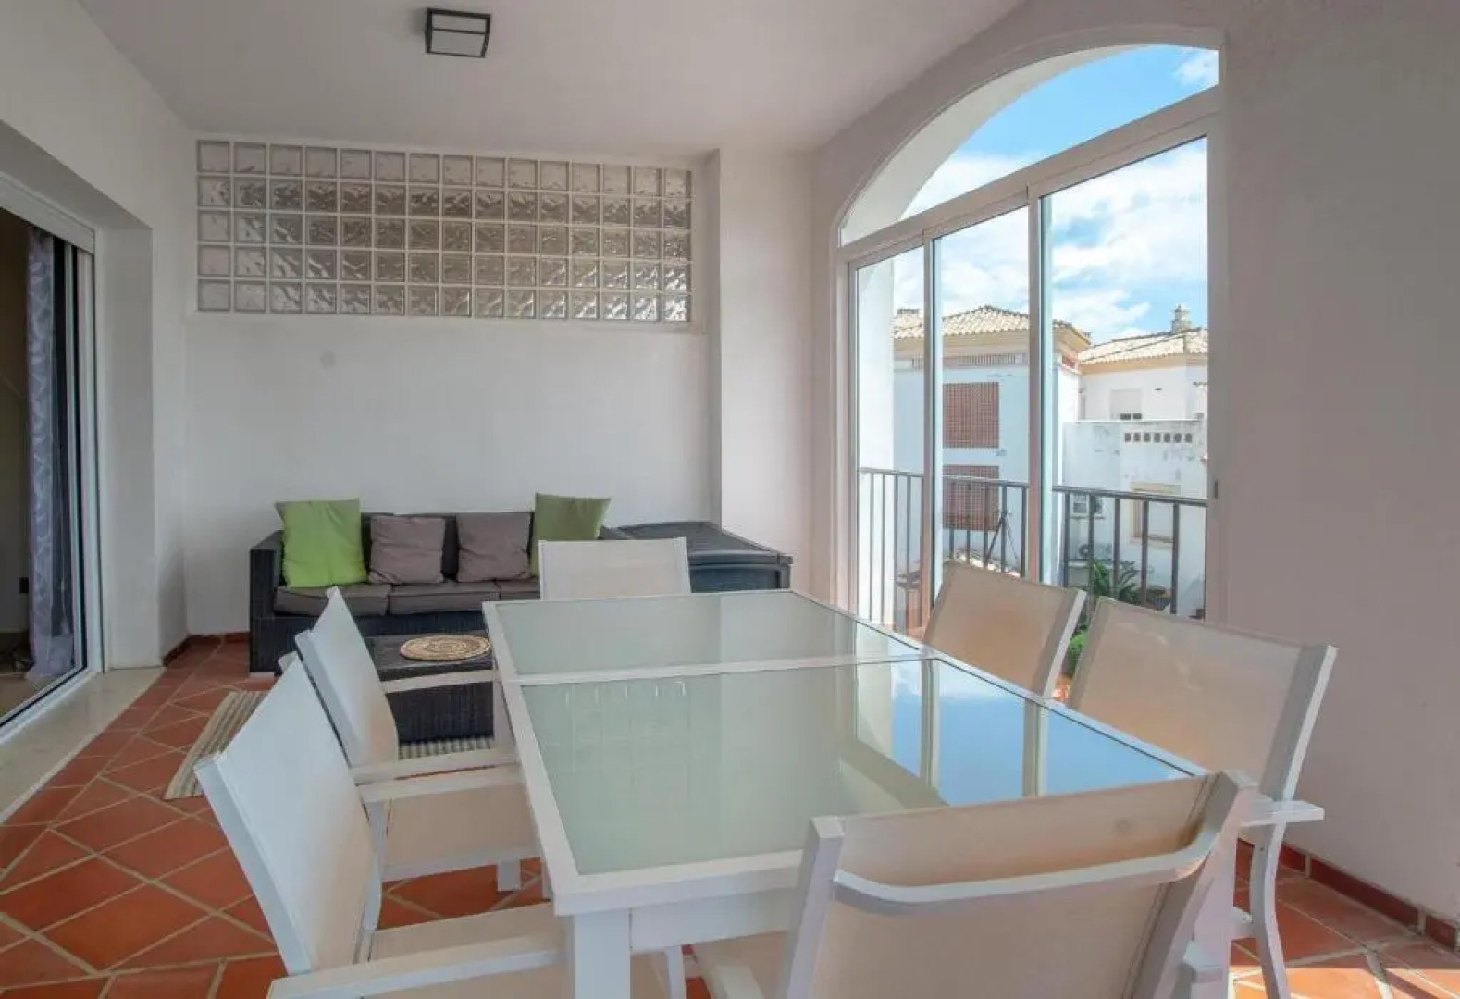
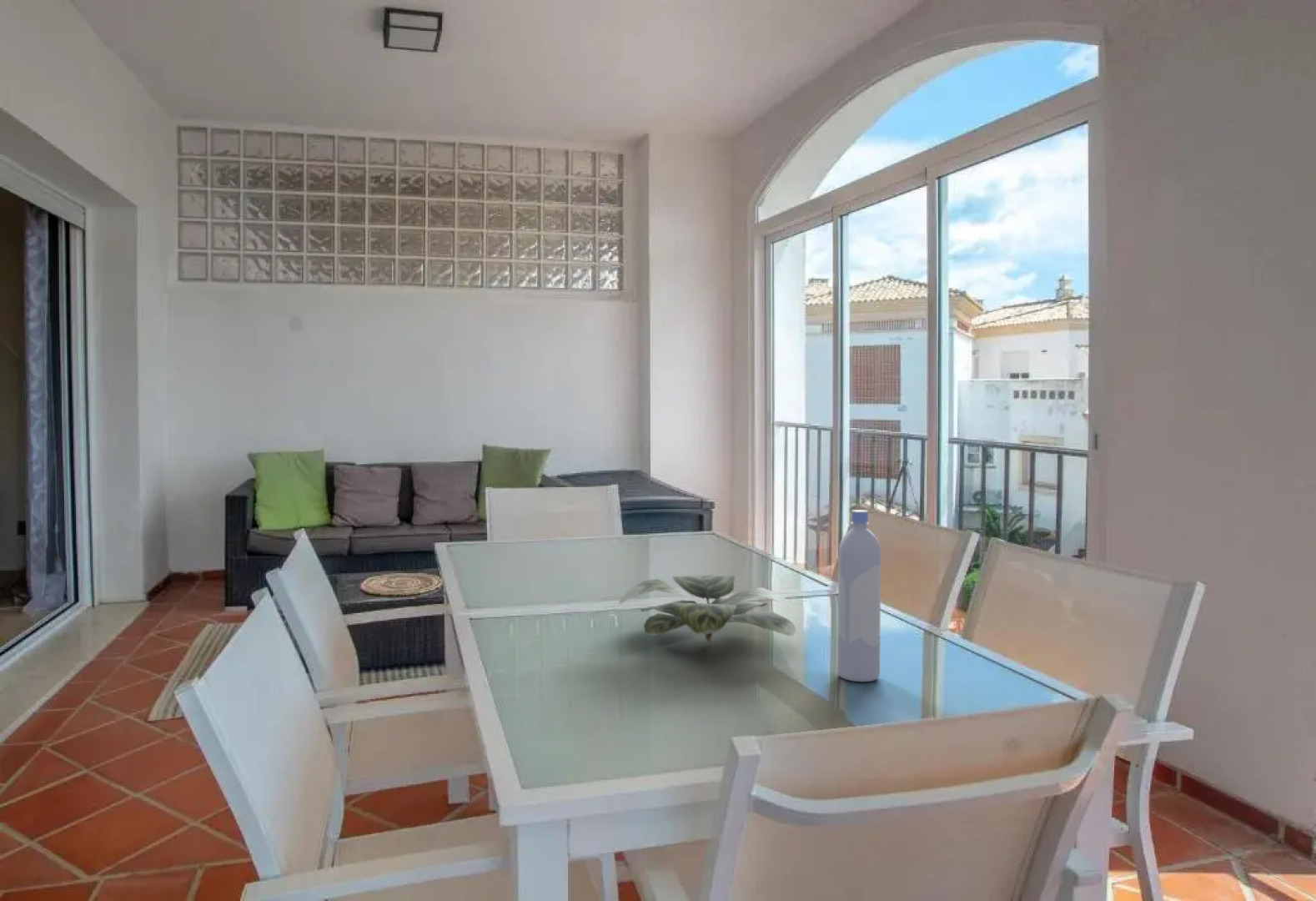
+ bottle (859, 593)
+ plant (711, 614)
